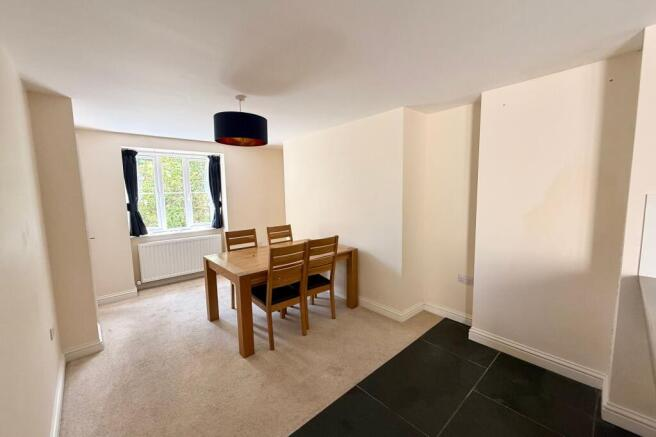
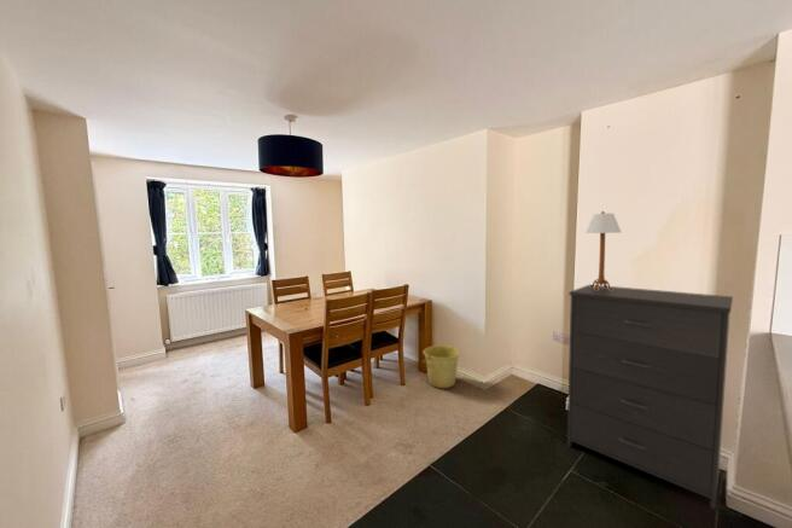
+ bucket (441, 366)
+ dresser (641, 378)
+ table lamp (601, 249)
